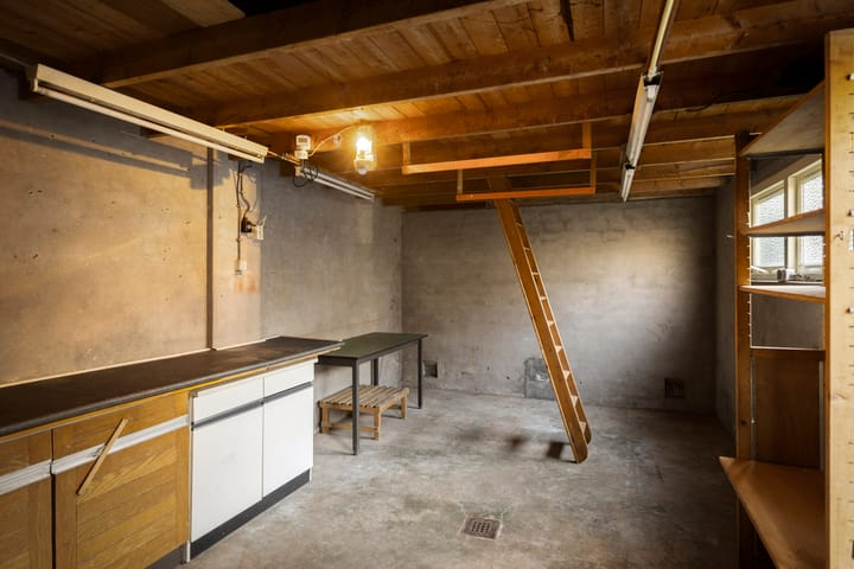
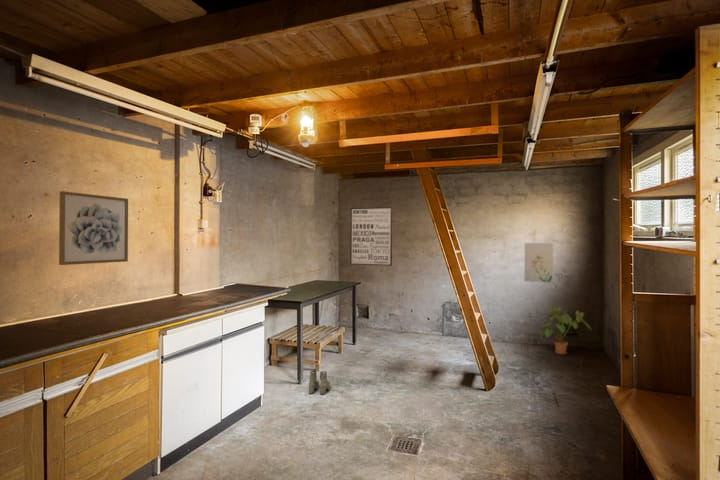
+ boots (319, 381)
+ wall art (370, 236)
+ wall art (538, 262)
+ house plant (563, 330)
+ wall art (96, 229)
